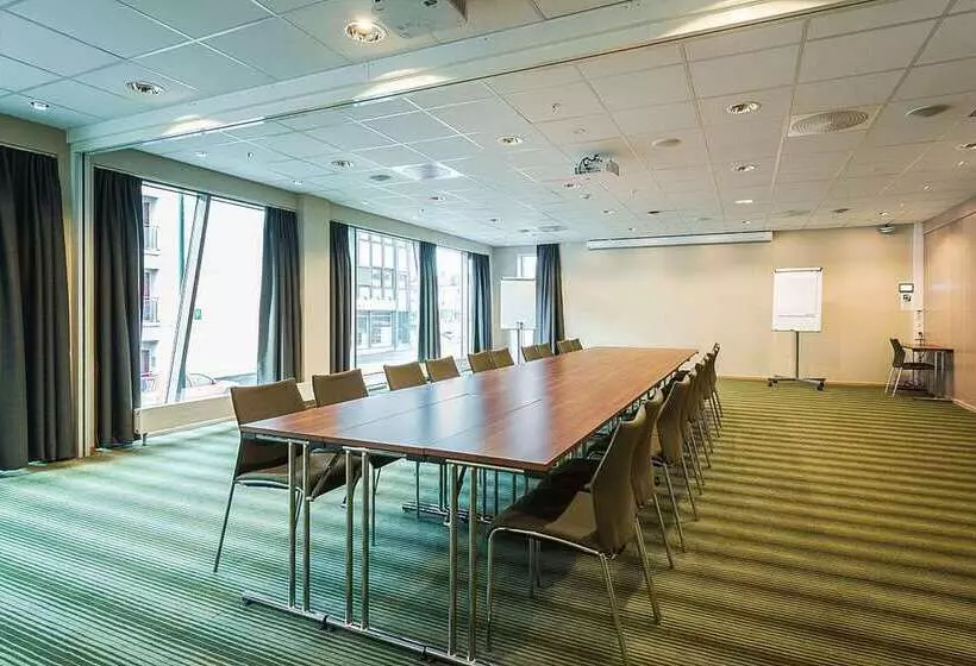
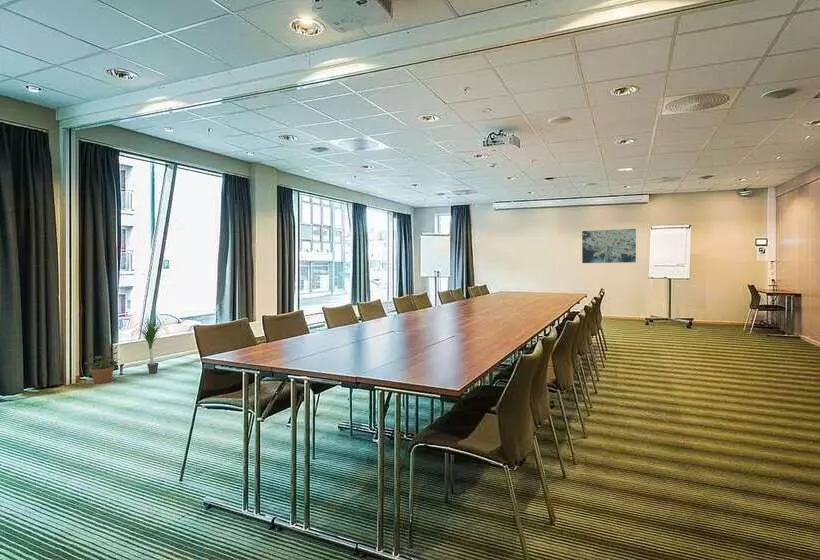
+ wall art (608, 246)
+ potted plant (104, 367)
+ potted plant (150, 343)
